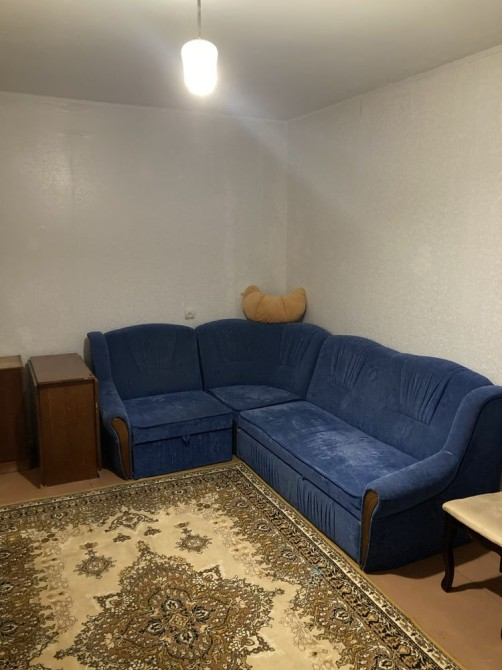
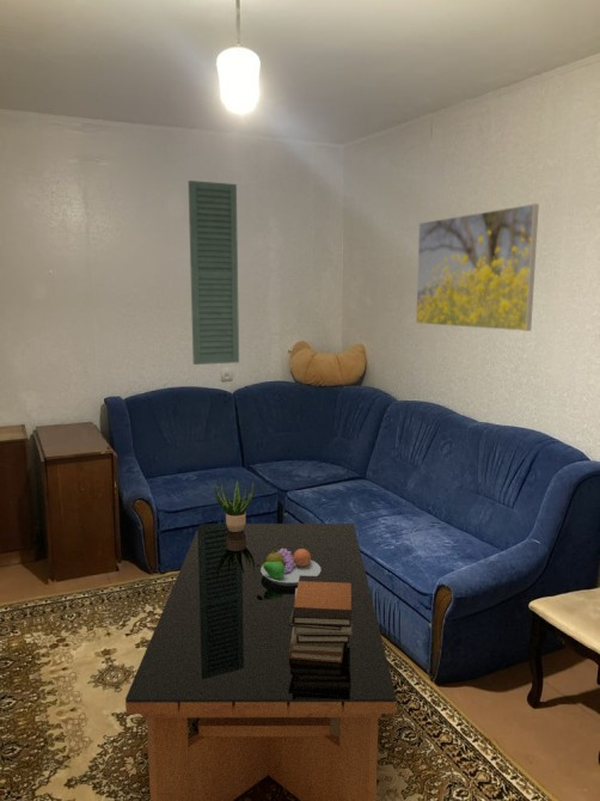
+ coffee table (271, 652)
+ potted plant (234, 502)
+ wall art (214, 275)
+ book stack (322, 614)
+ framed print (469, 271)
+ fruit bowl (288, 563)
